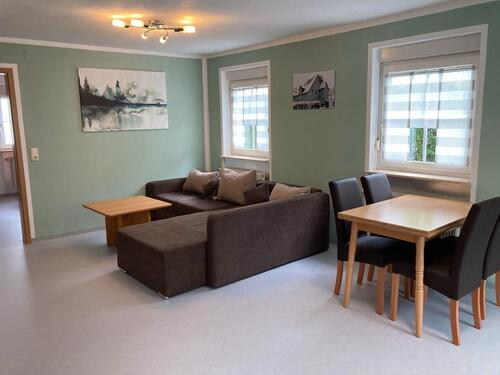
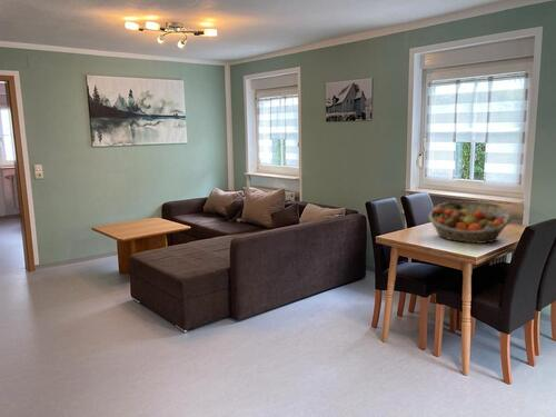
+ fruit basket (468, 221)
